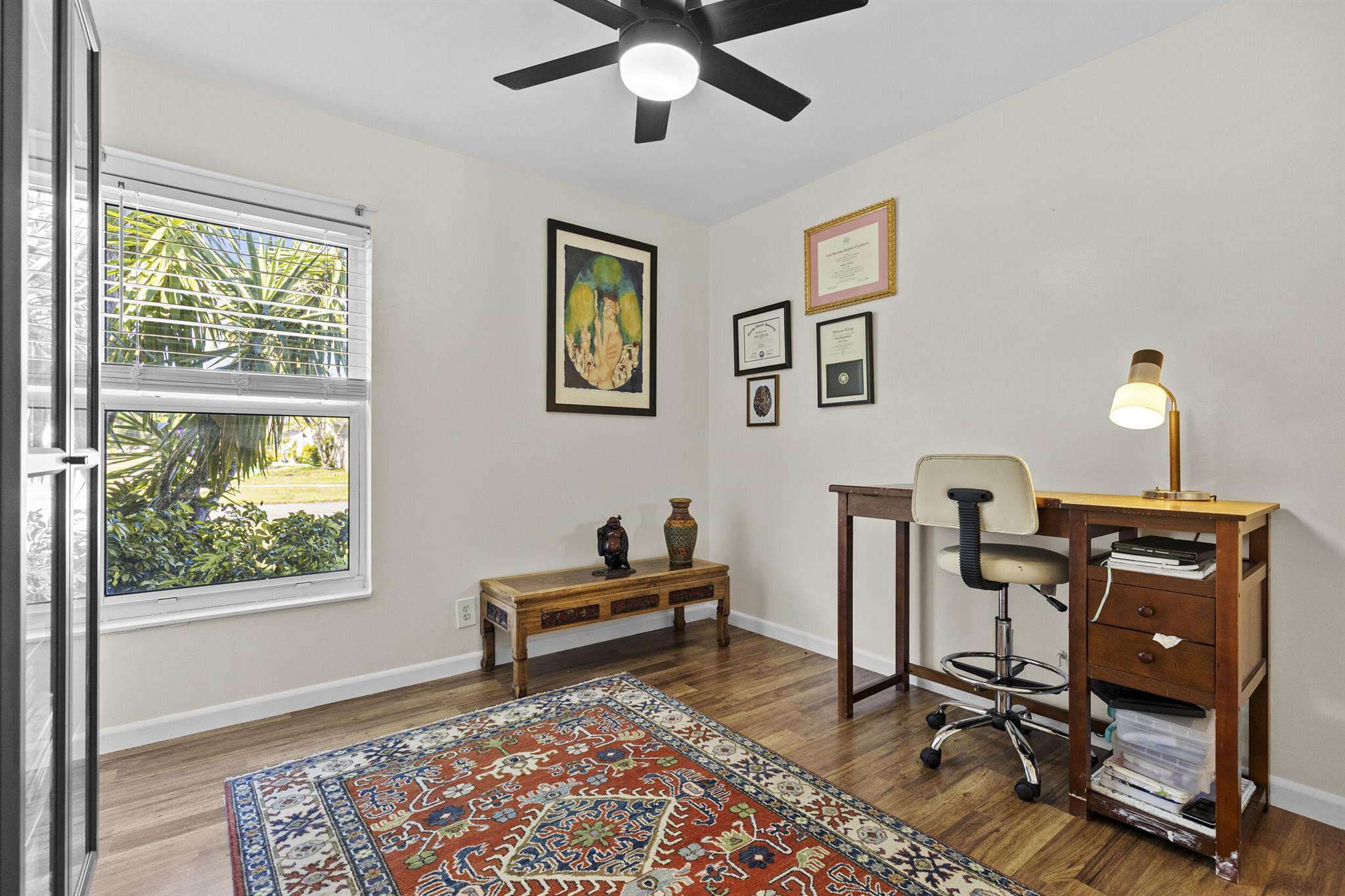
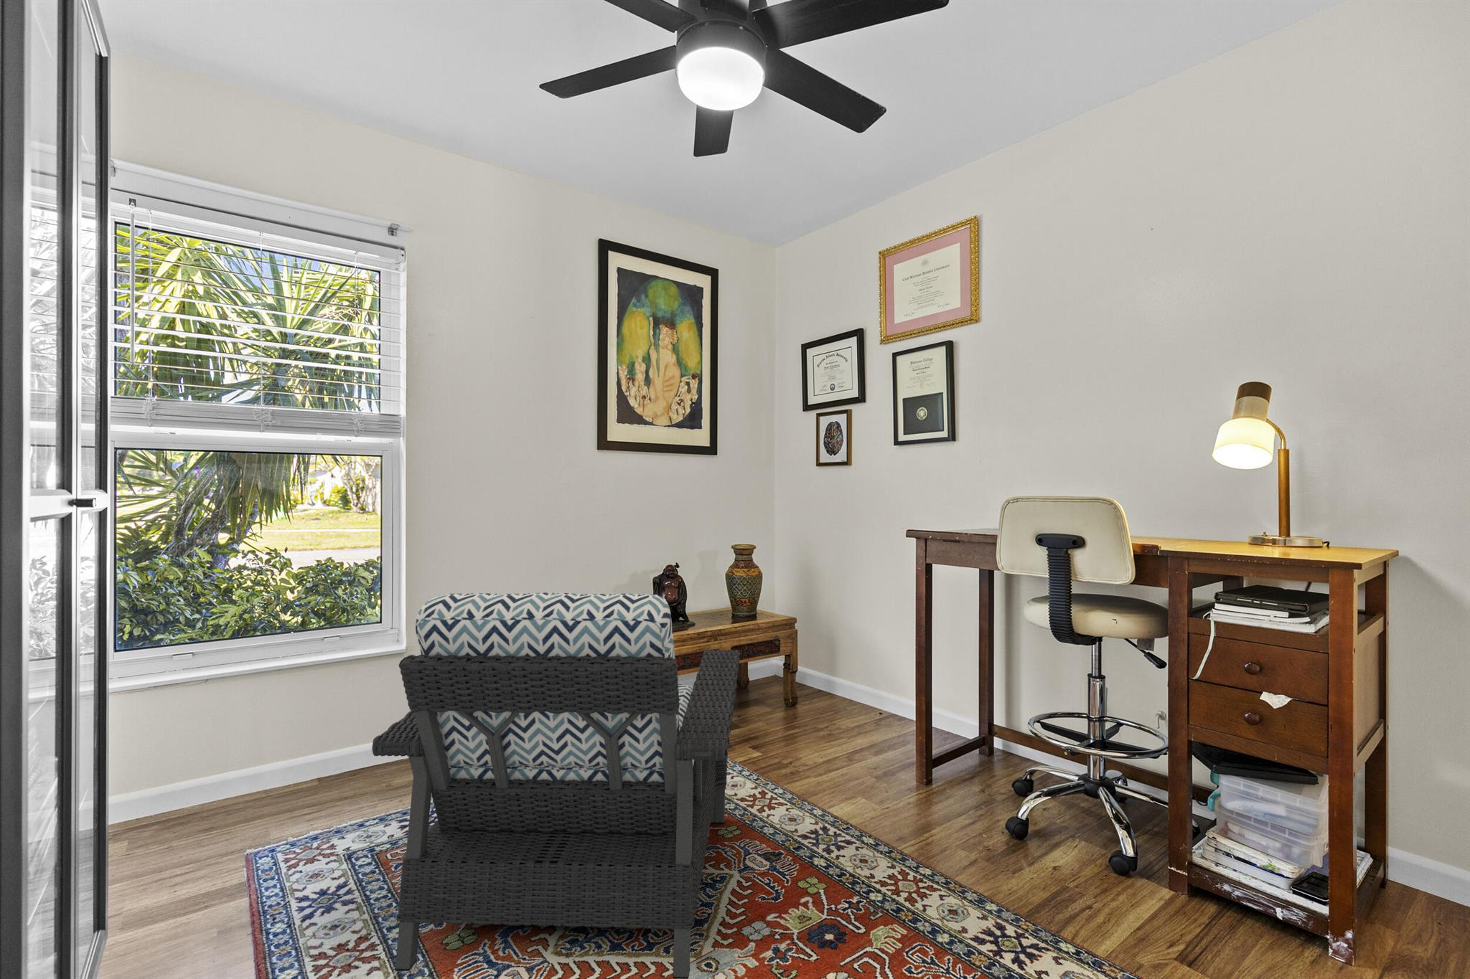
+ armchair (584, 729)
